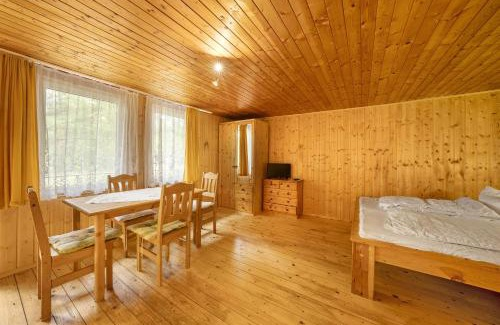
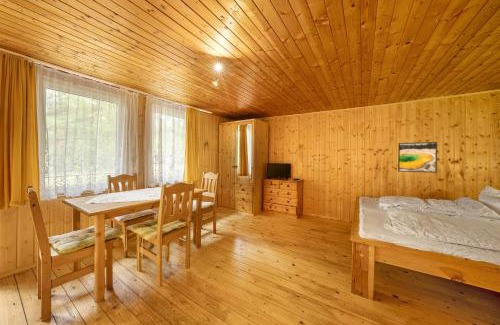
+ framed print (416, 157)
